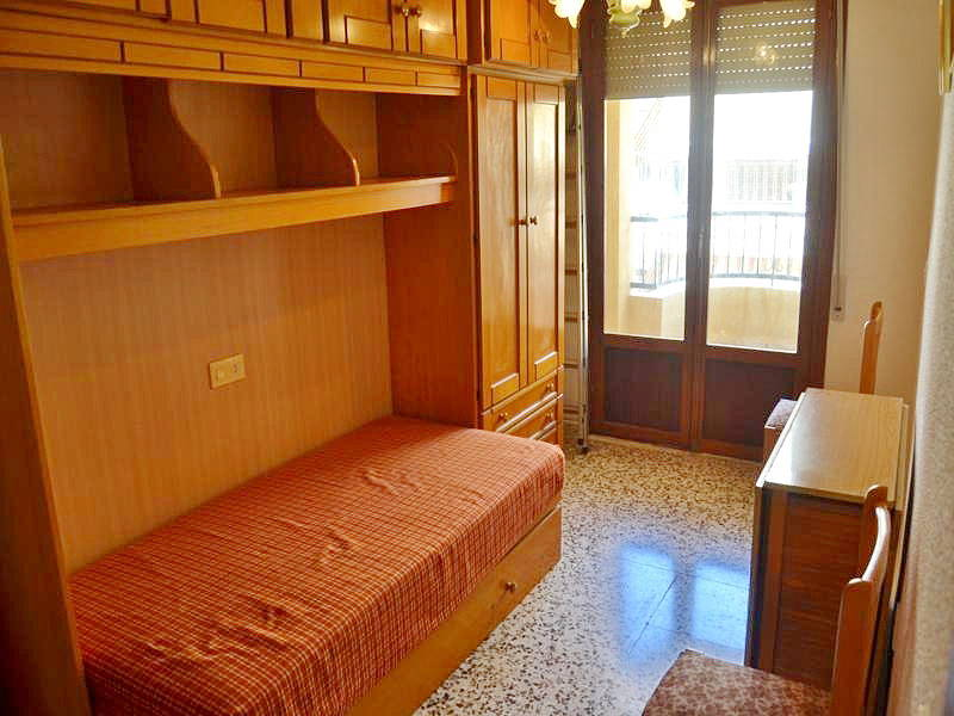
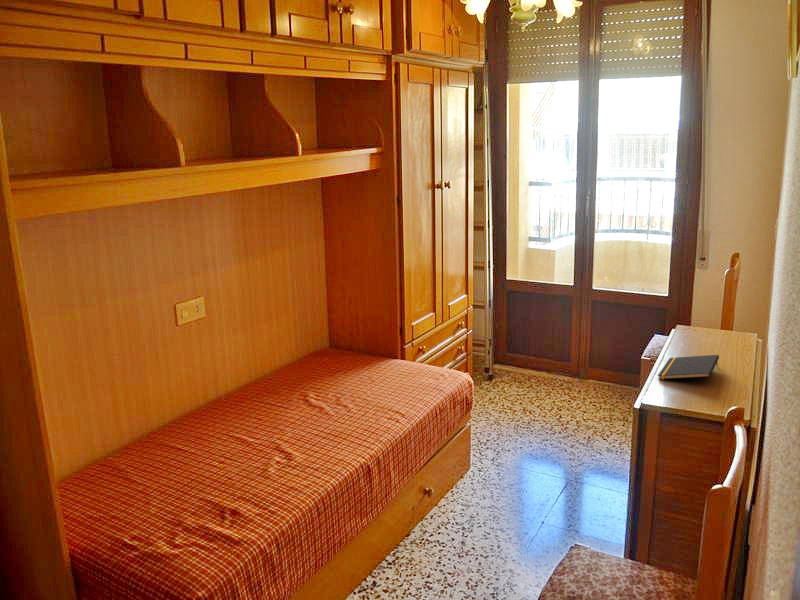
+ notepad (688, 366)
